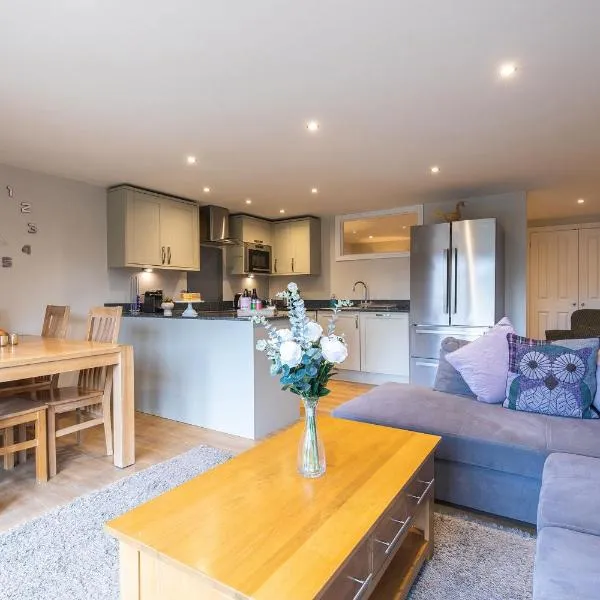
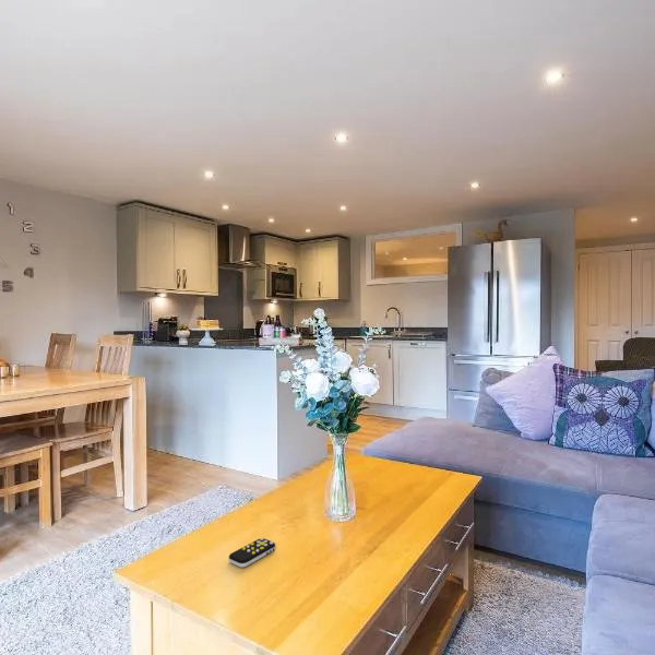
+ remote control (252, 551)
